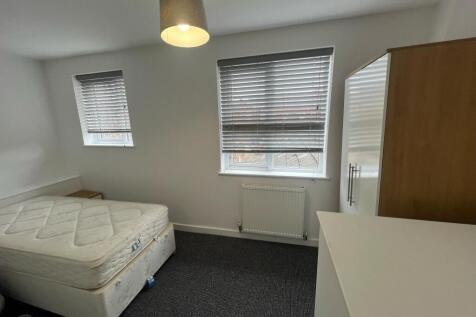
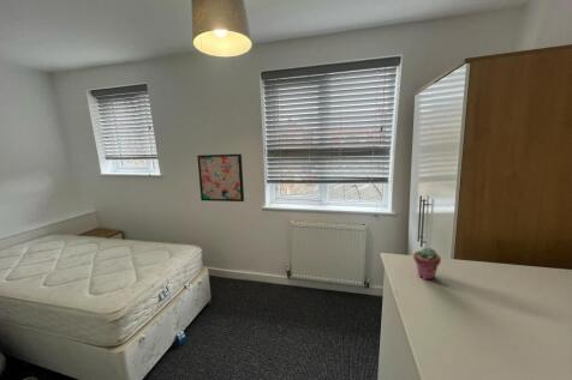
+ wall art (220, 177)
+ potted succulent (427, 261)
